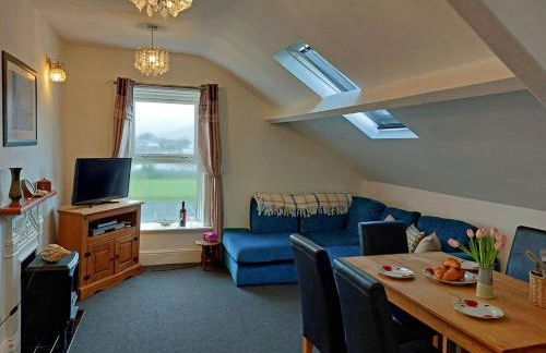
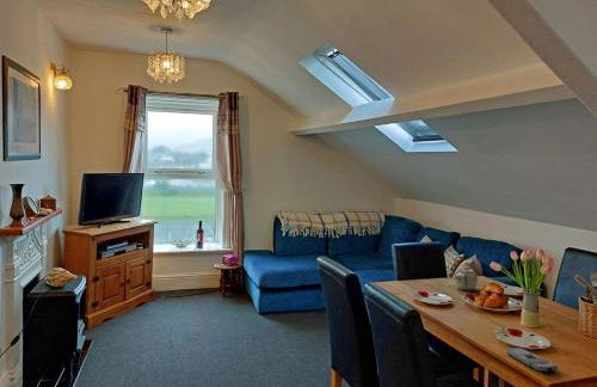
+ remote control (529, 358)
+ teapot (464, 277)
